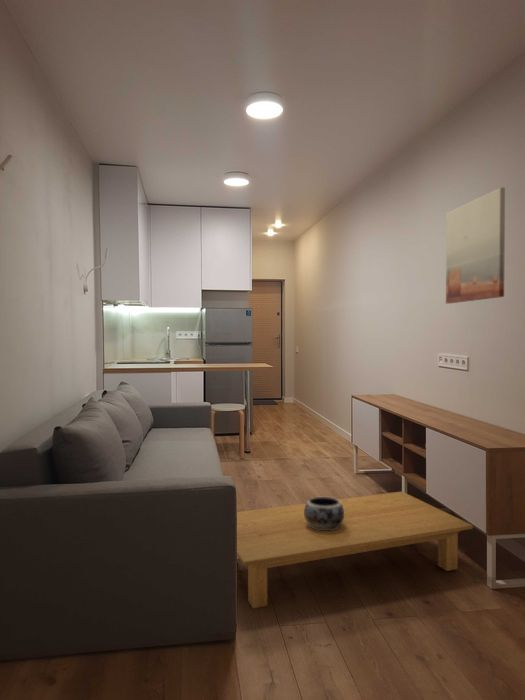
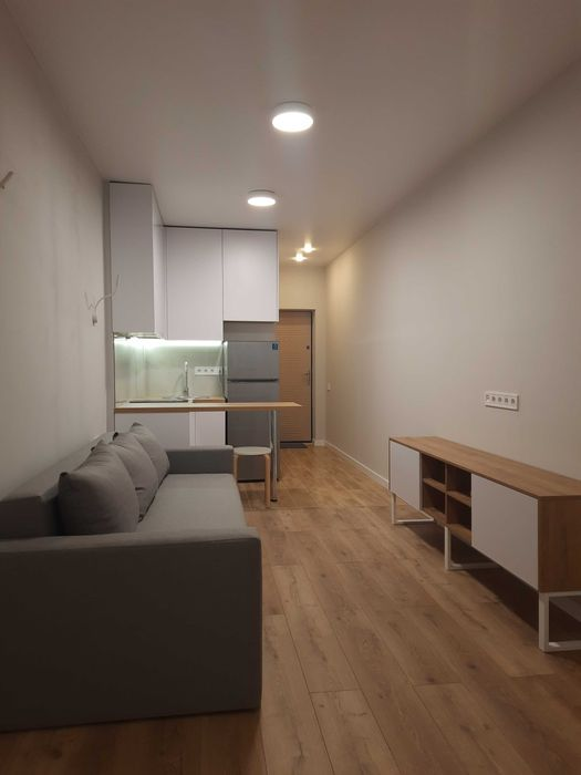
- decorative bowl (324, 512)
- wall art (472, 251)
- coffee table (337, 542)
